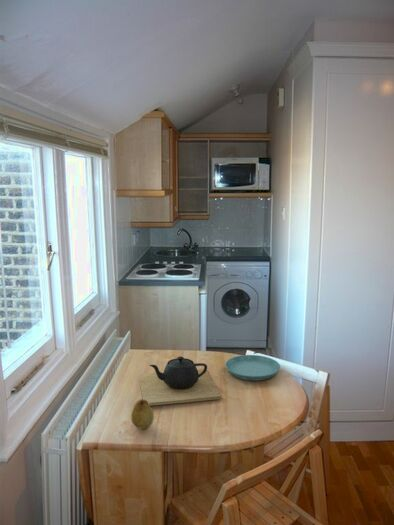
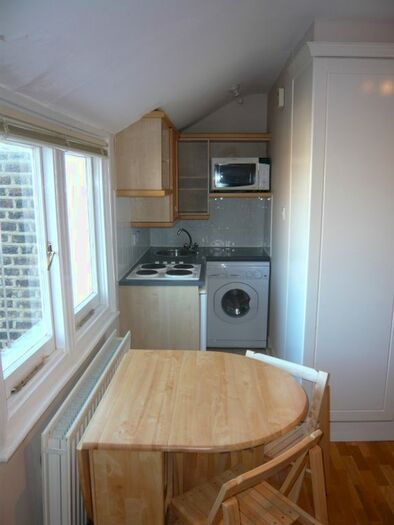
- saucer (252, 368)
- fruit (142, 411)
- teapot (177, 372)
